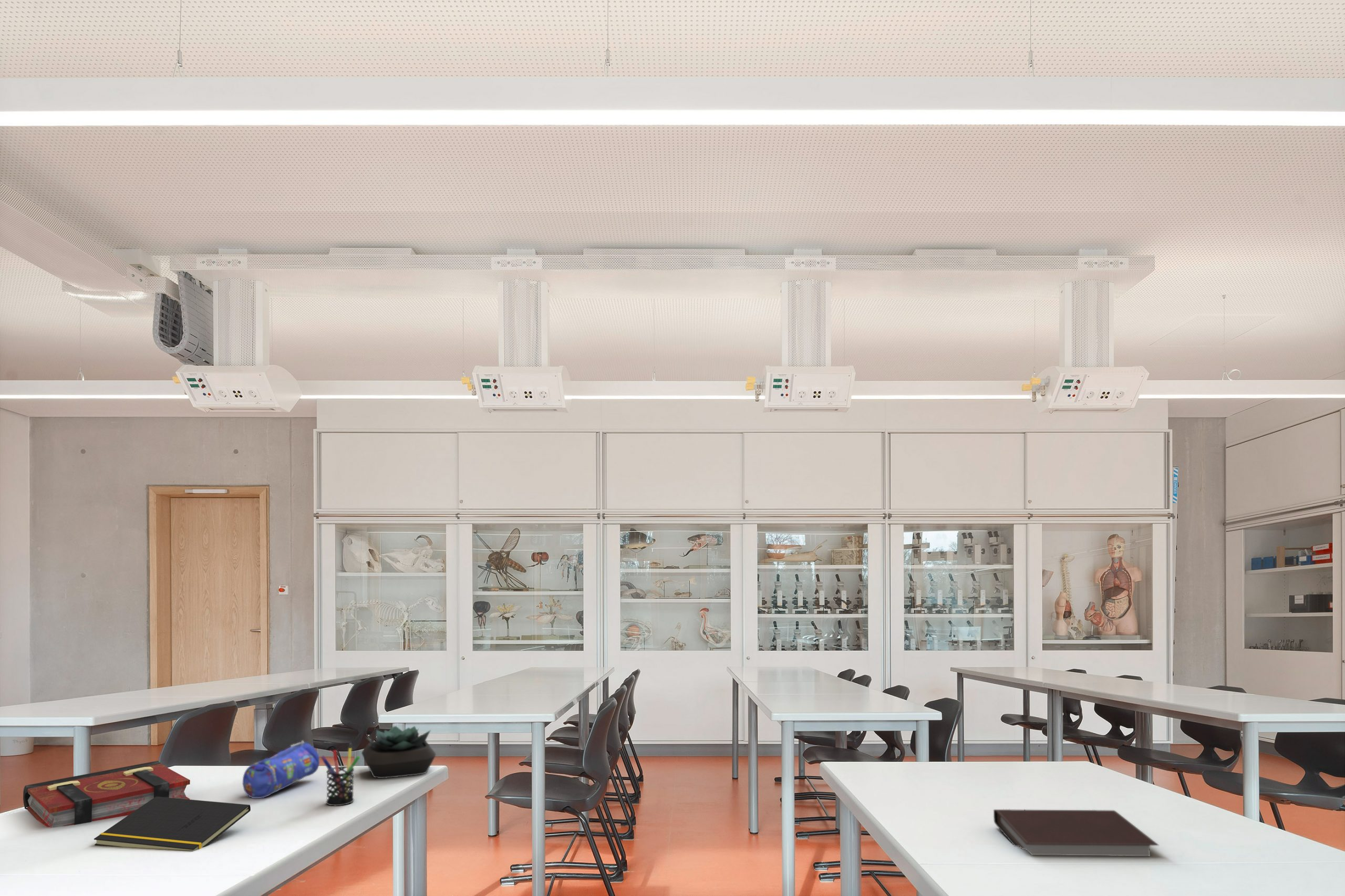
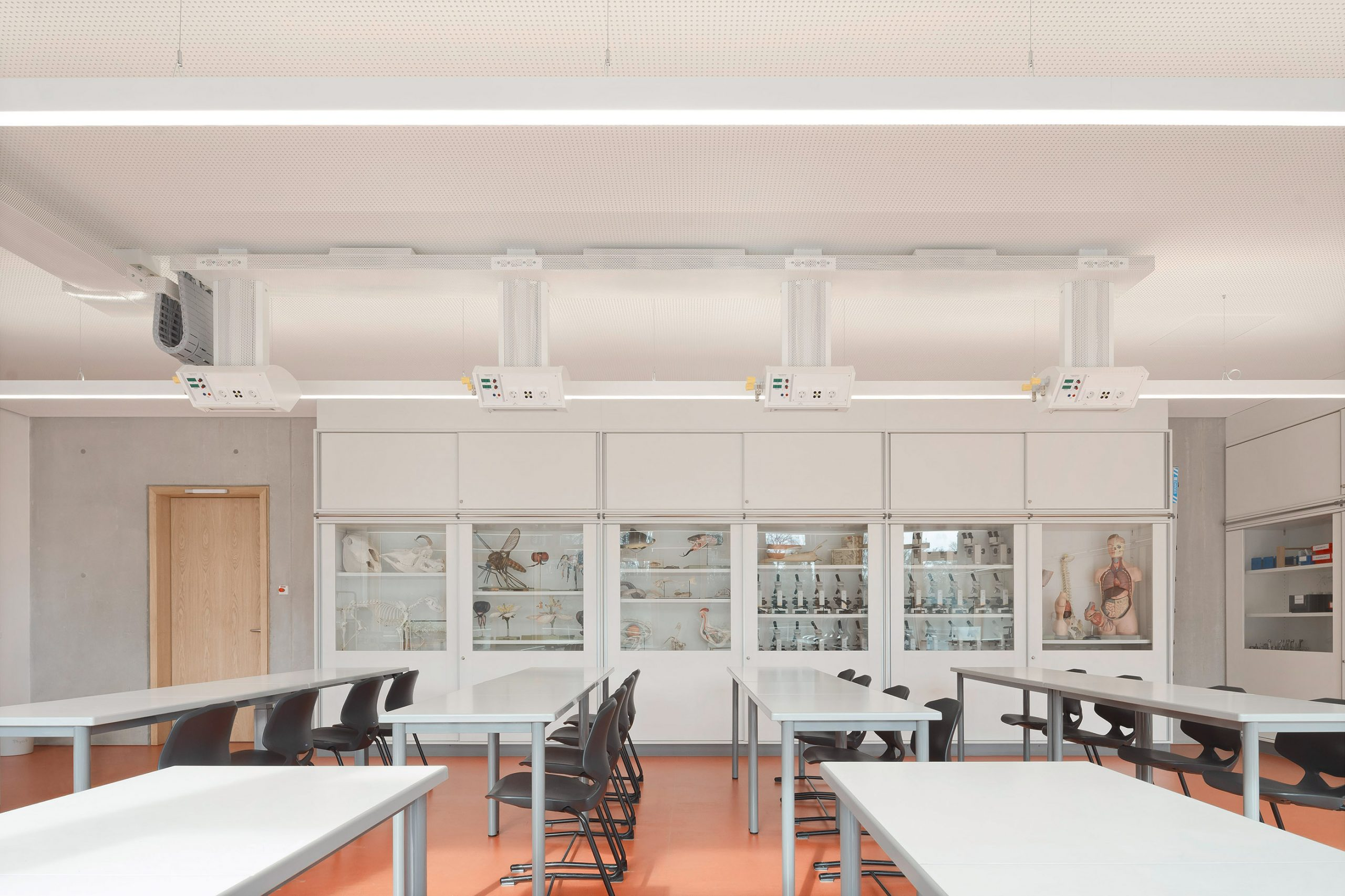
- book (107, 793)
- pen holder (343, 775)
- pencil case (283, 768)
- notepad (174, 824)
- notebook (1072, 833)
- succulent plant (398, 750)
